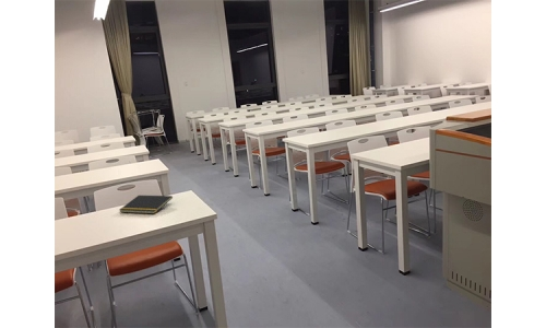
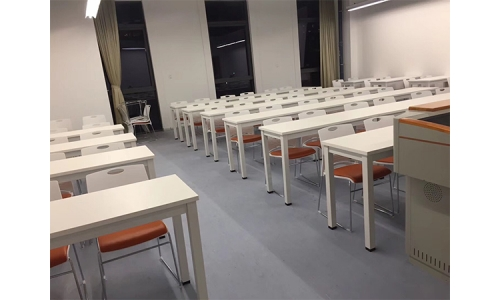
- notepad (145, 203)
